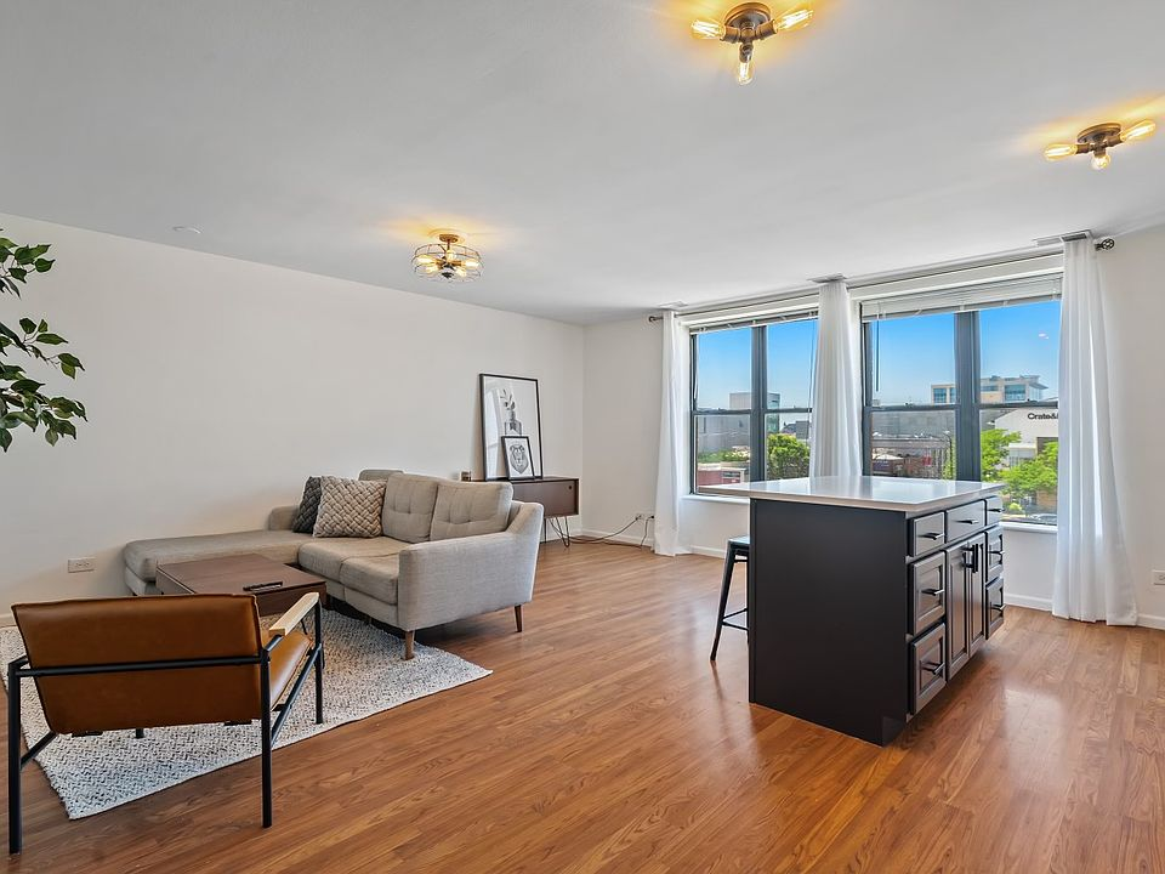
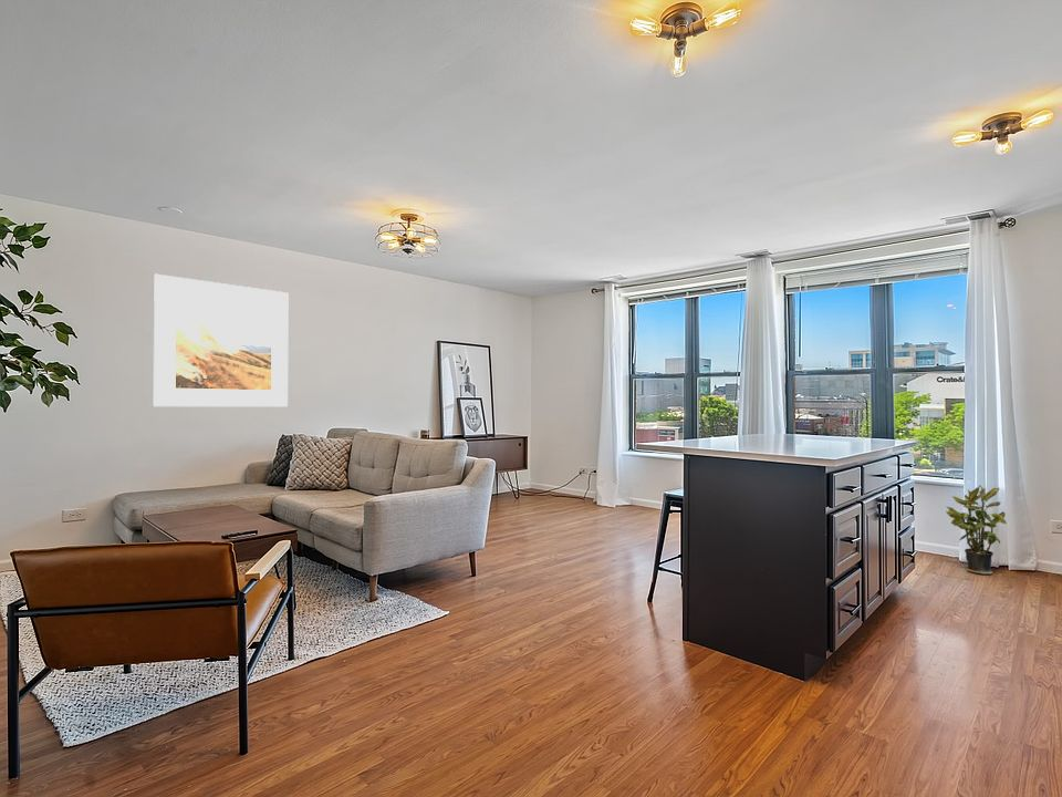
+ potted plant (975, 528)
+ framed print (226, 344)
